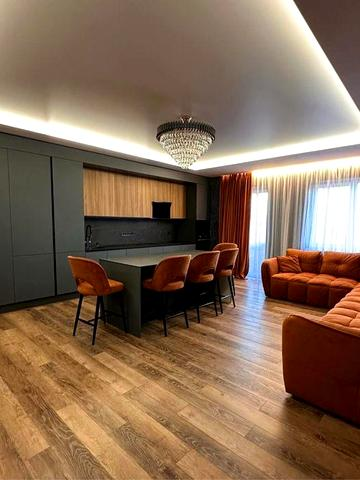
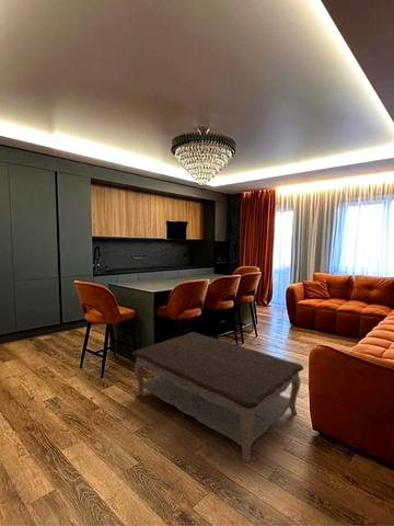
+ coffee table (212, 380)
